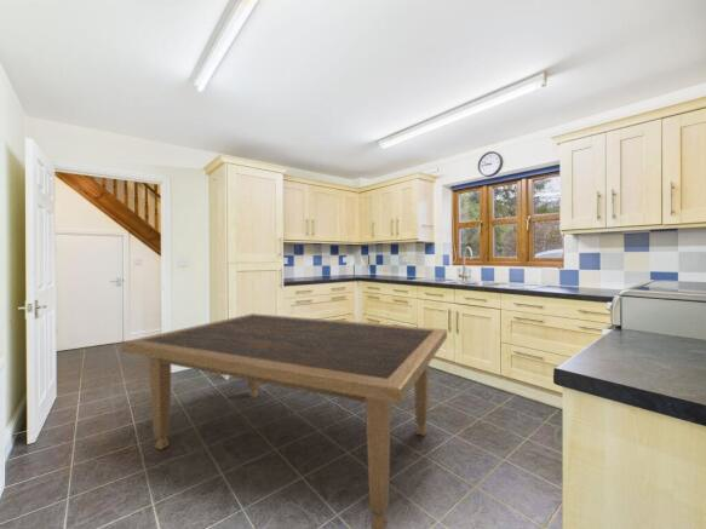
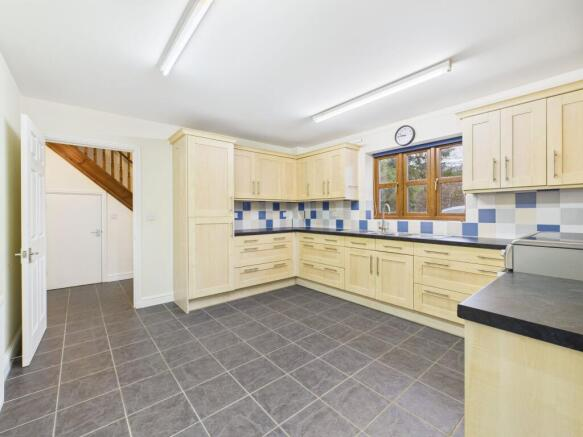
- dining table (295, 387)
